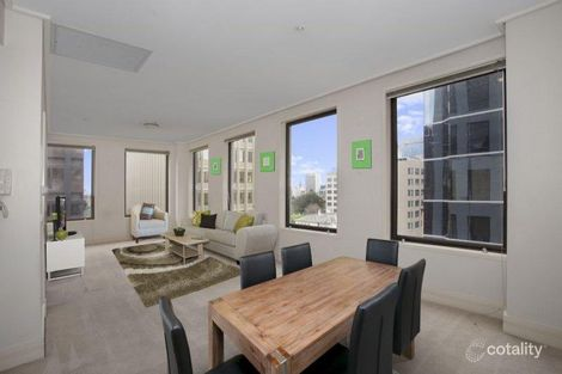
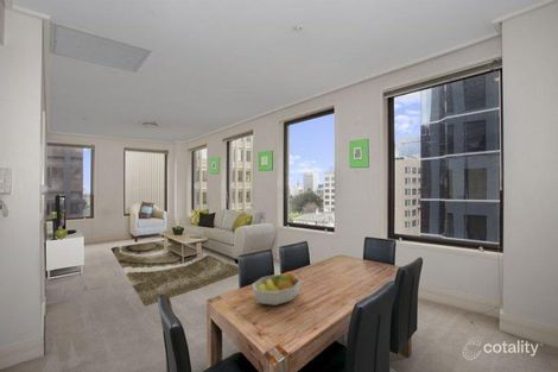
+ fruit bowl (277, 286)
